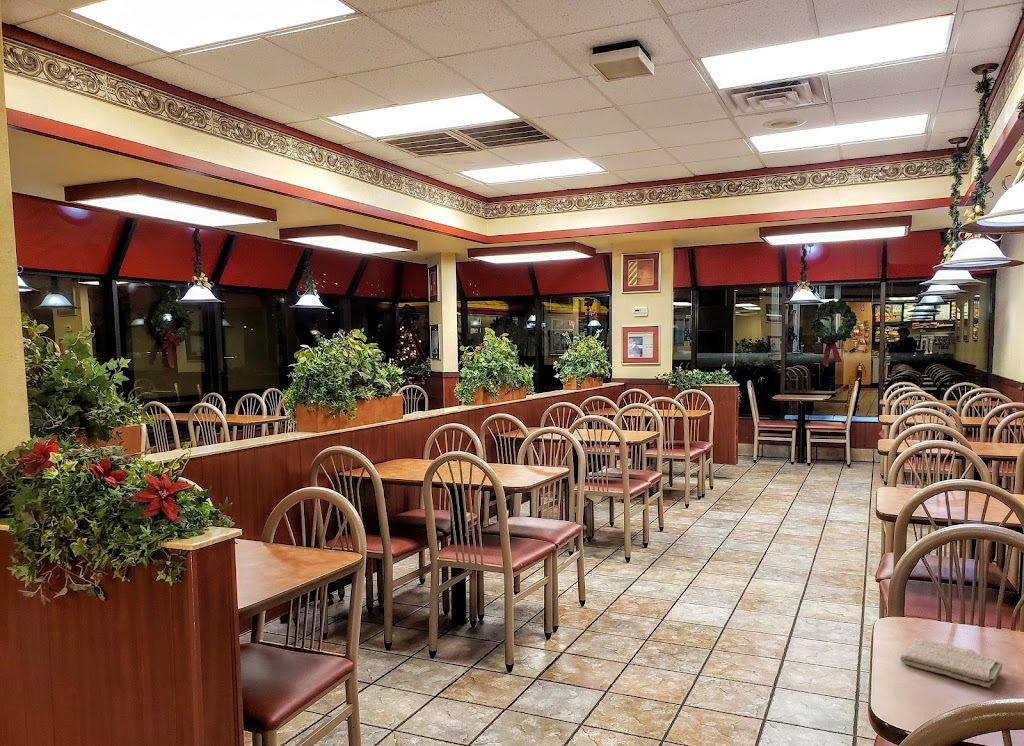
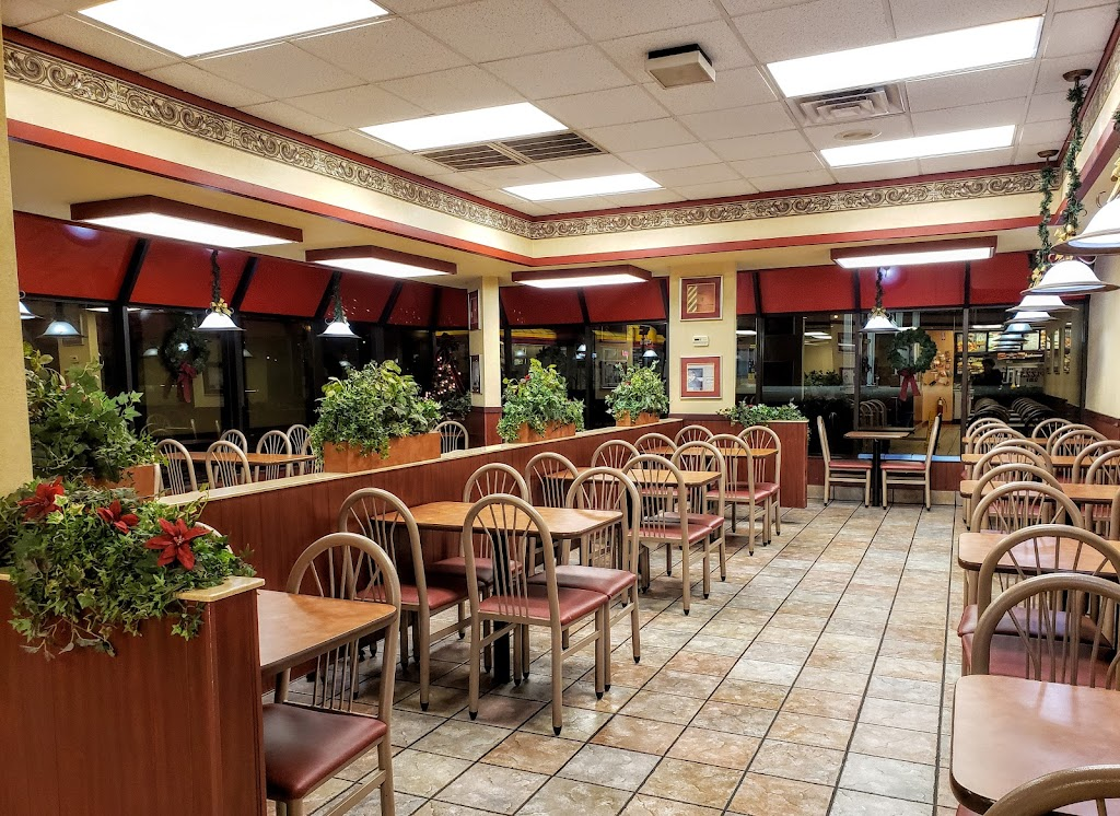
- washcloth (950, 660)
